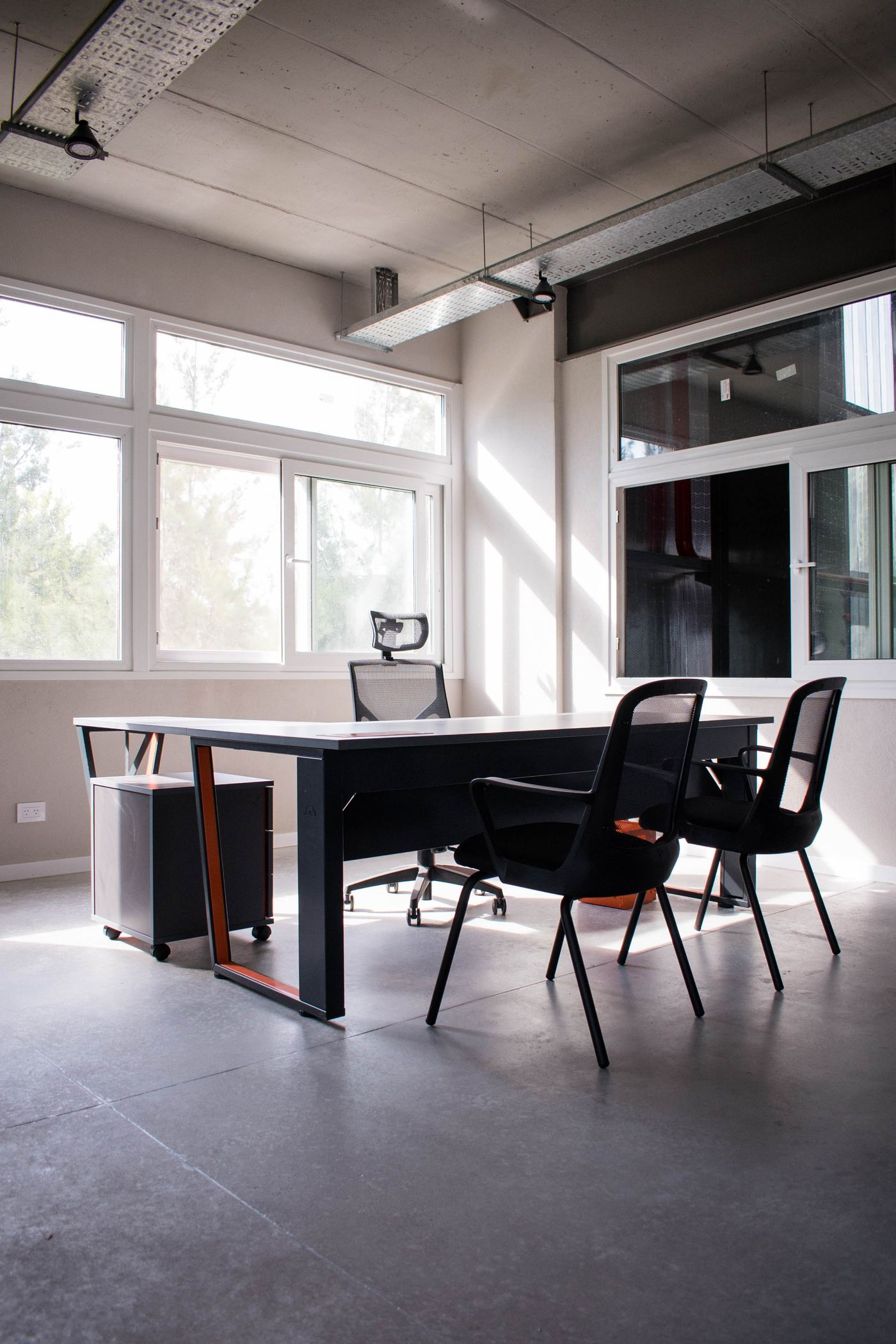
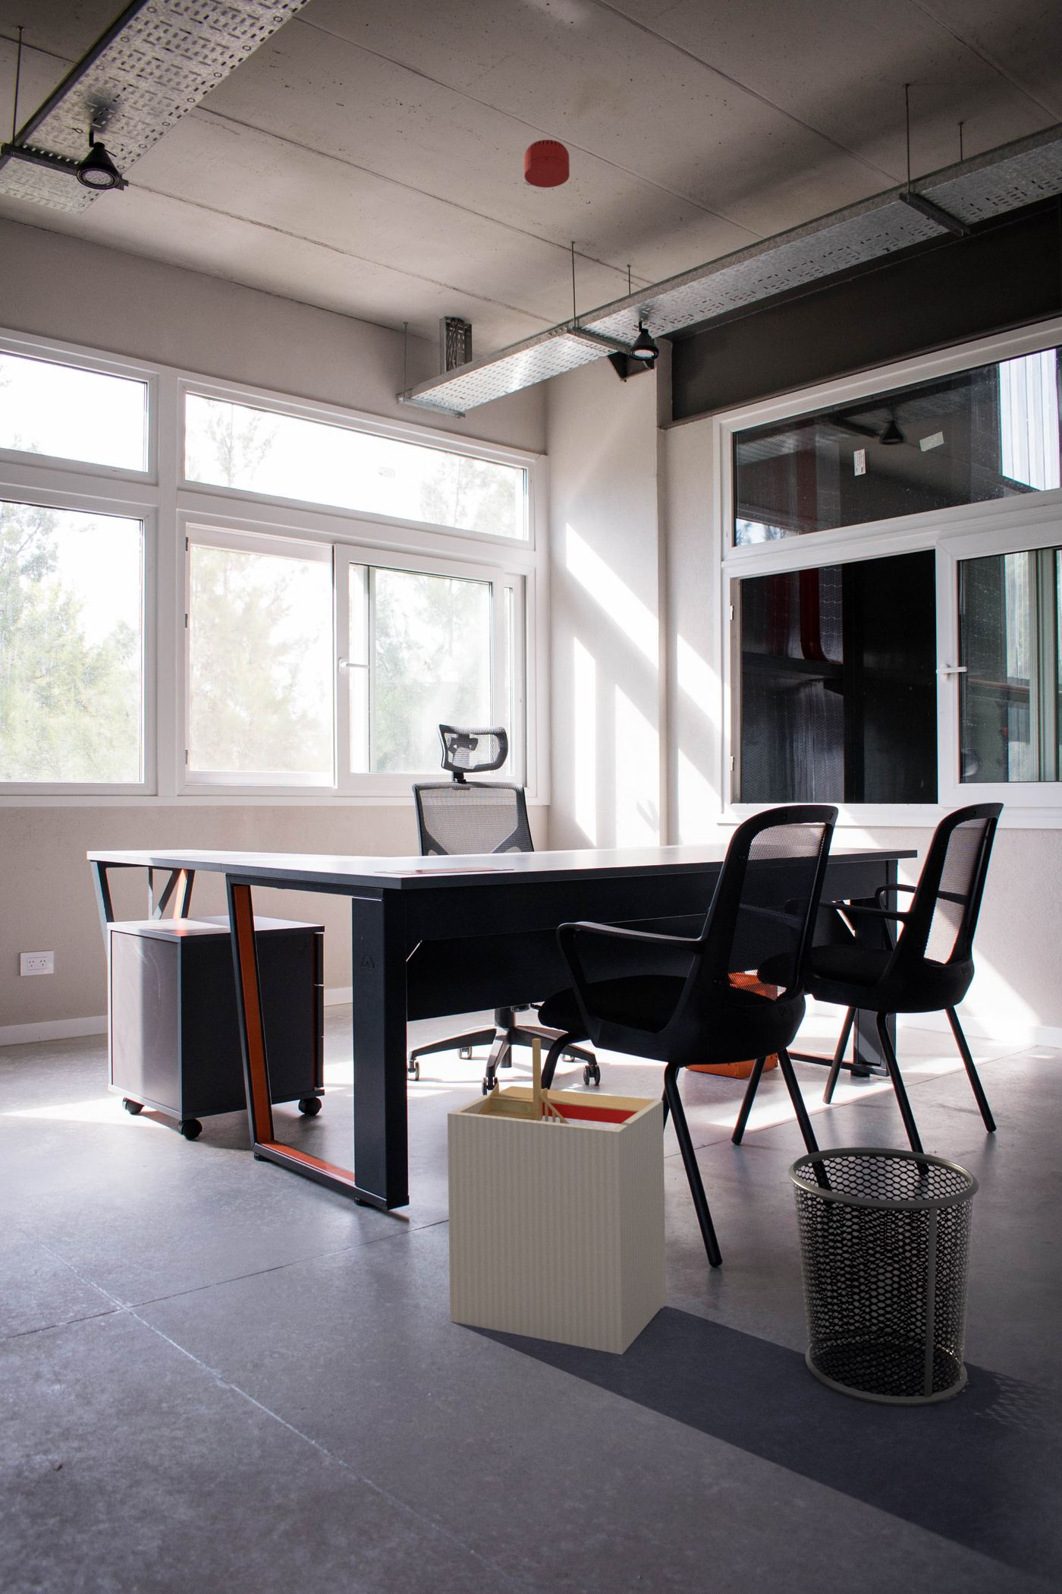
+ smoke detector (546, 162)
+ waste bin (883, 1269)
+ storage bin (558, 1177)
